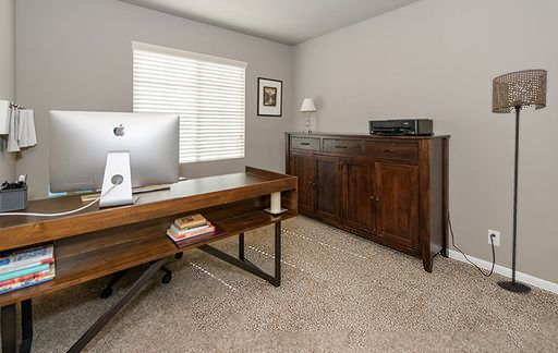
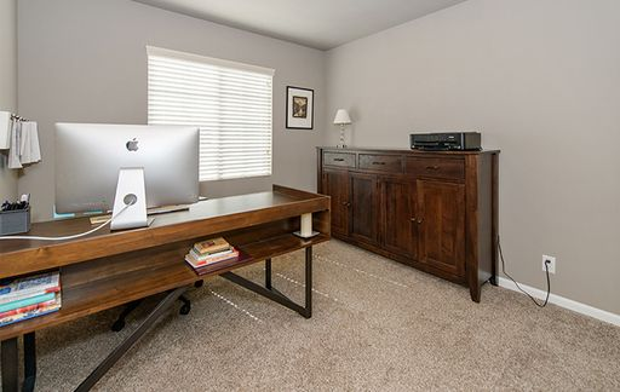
- floor lamp (515, 182)
